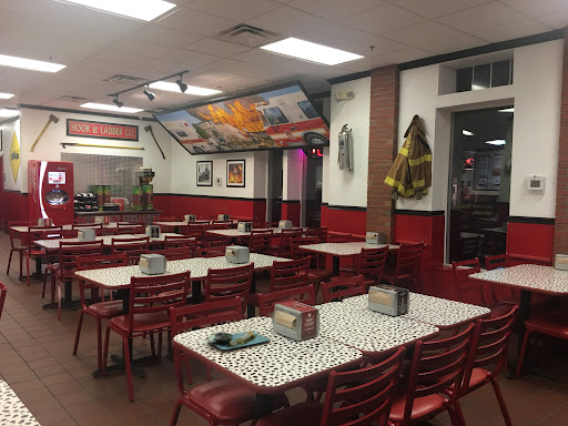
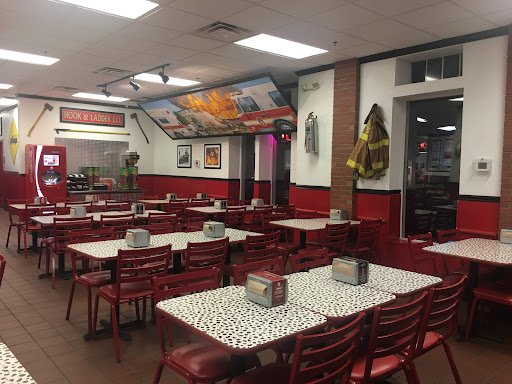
- platter (234, 337)
